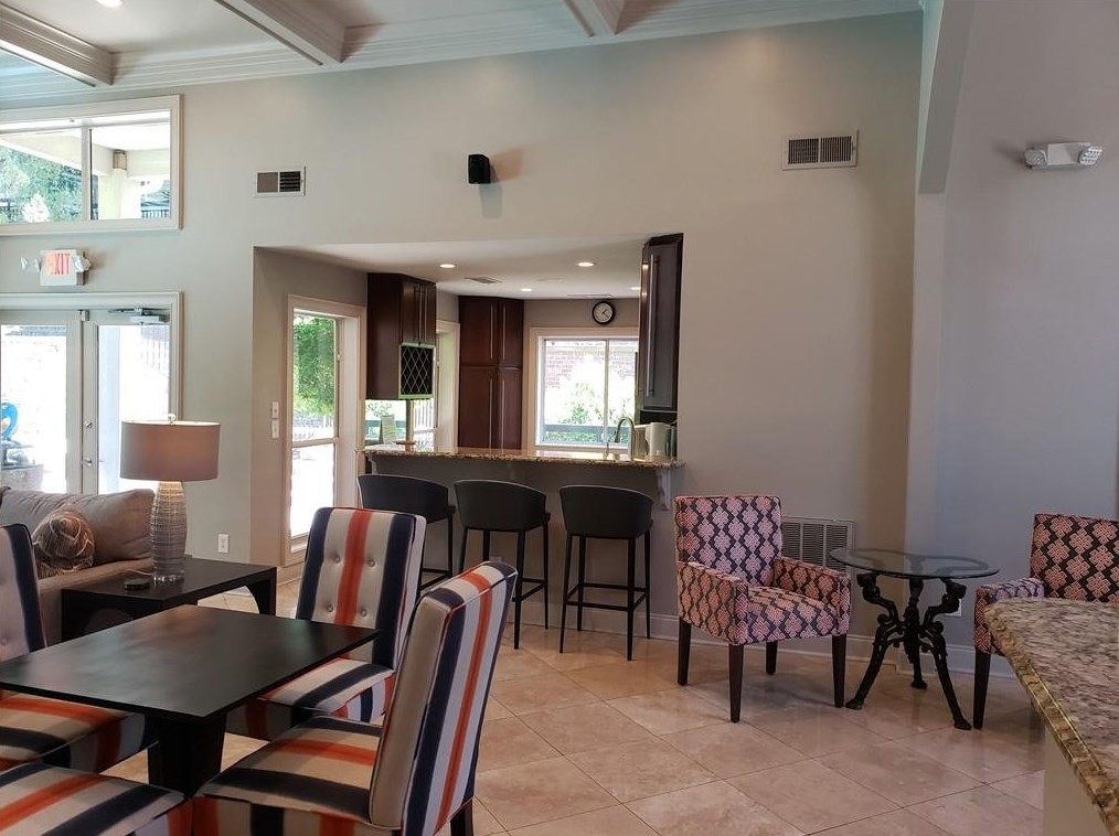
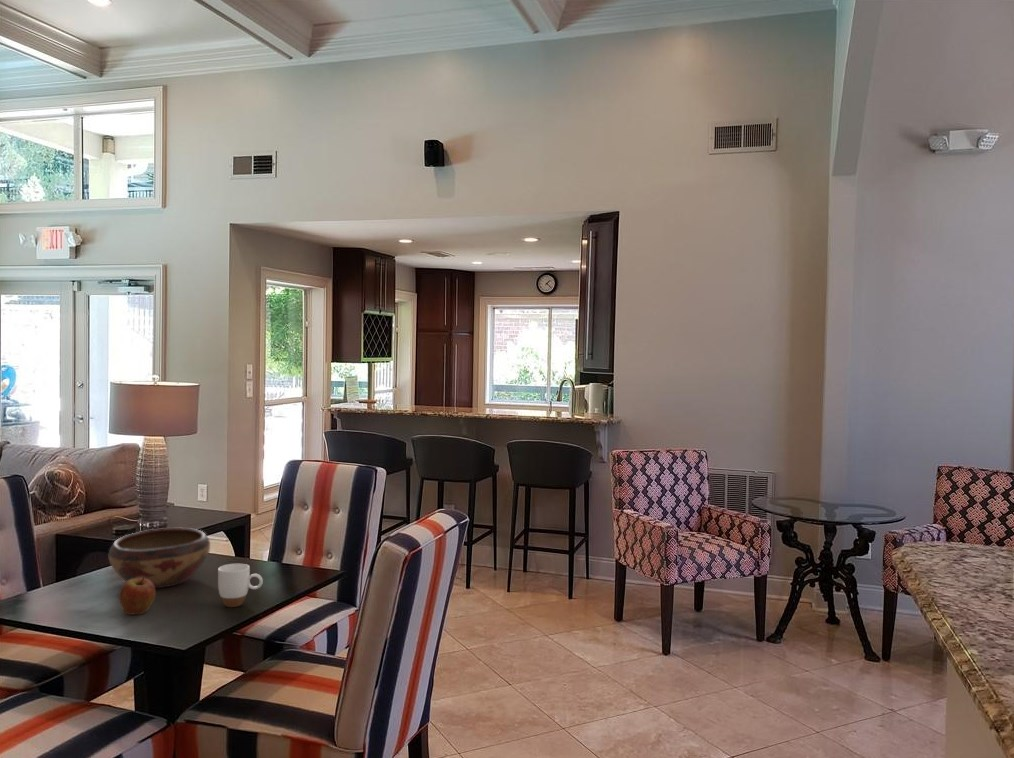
+ apple (137, 594)
+ mug (240, 586)
+ decorative bowl (160, 559)
